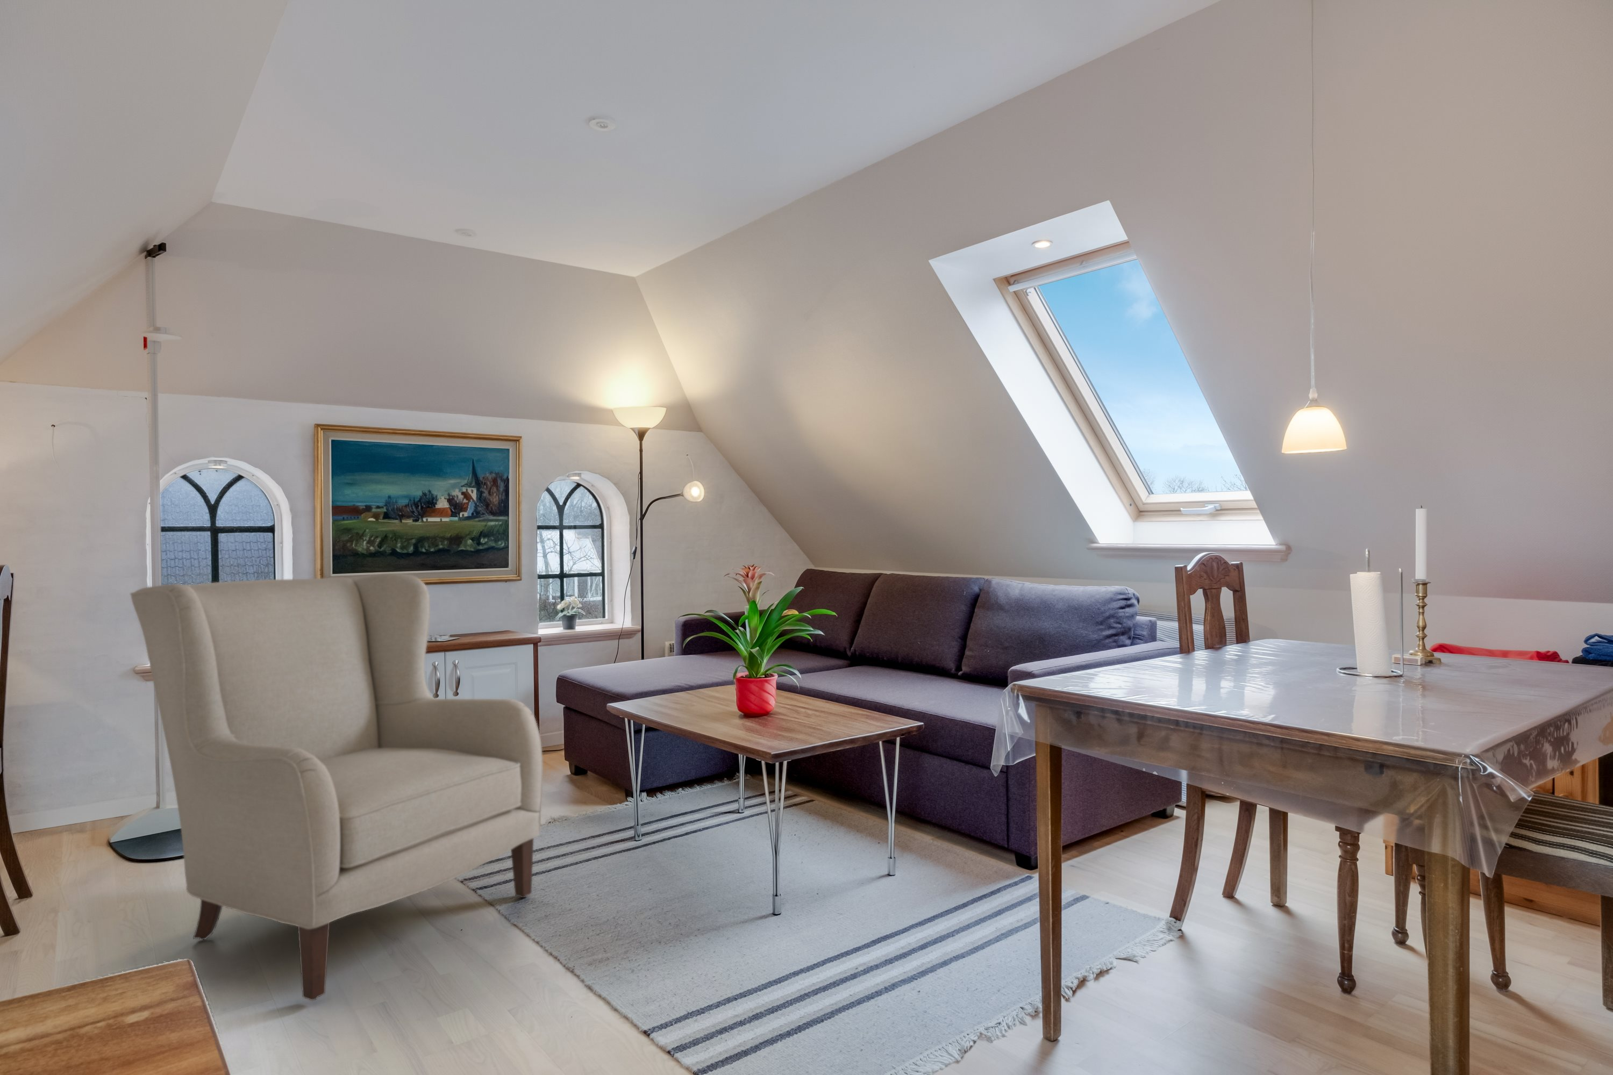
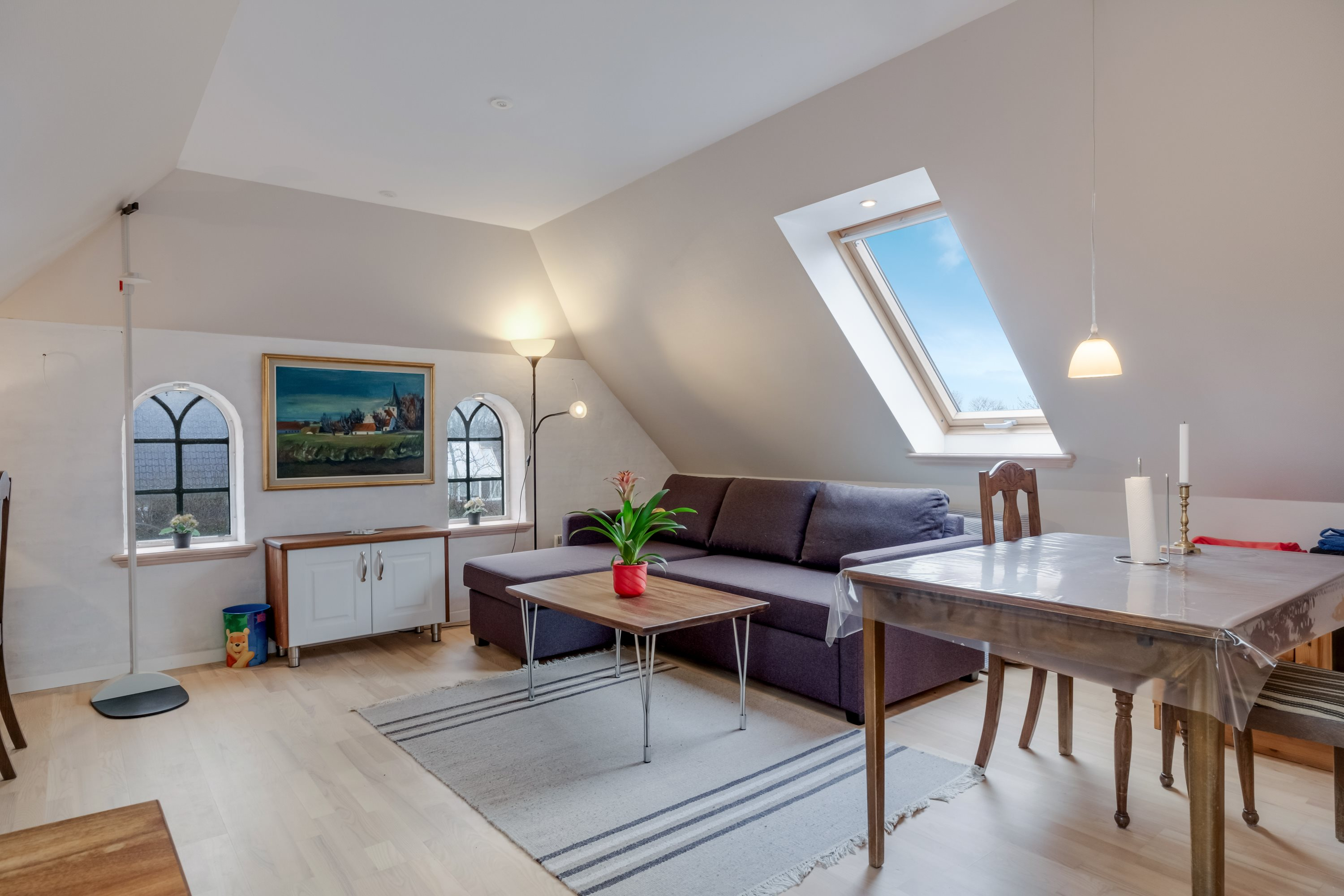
- chair (334, 747)
